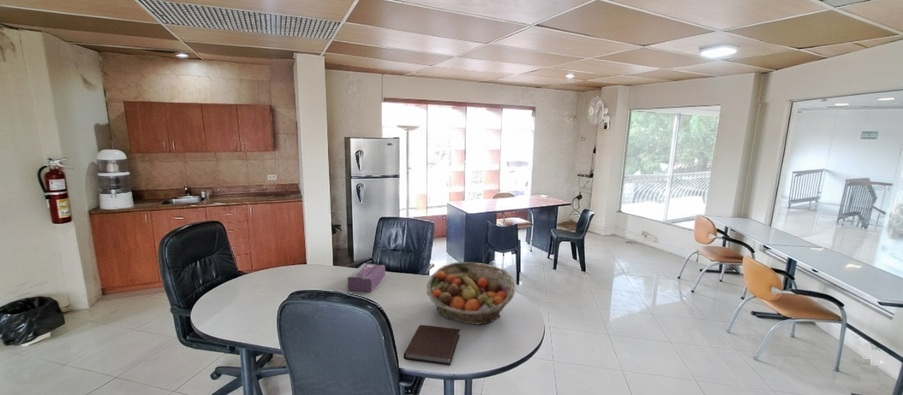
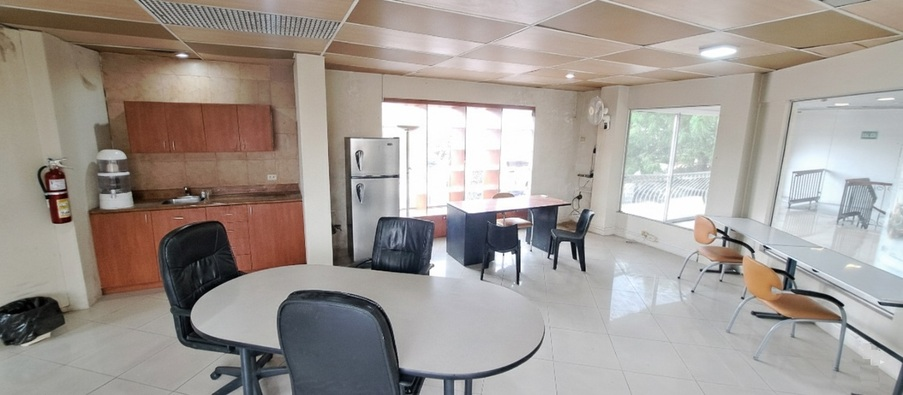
- tissue box (367, 276)
- fruit basket (469, 291)
- notebook (433, 343)
